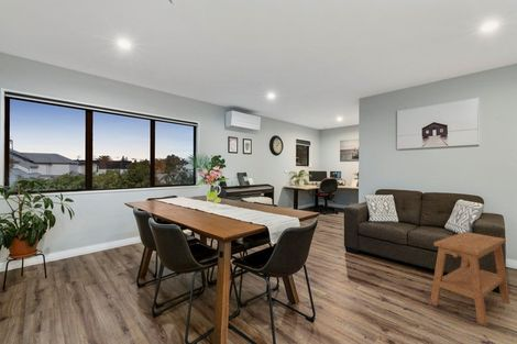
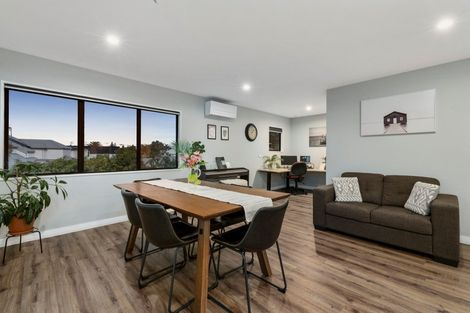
- side table (470, 271)
